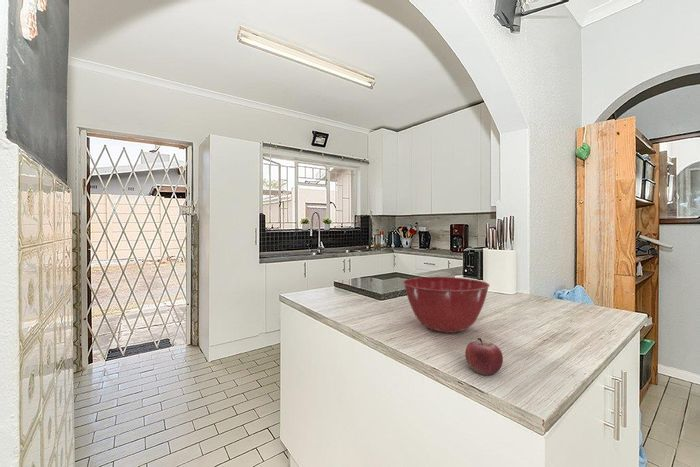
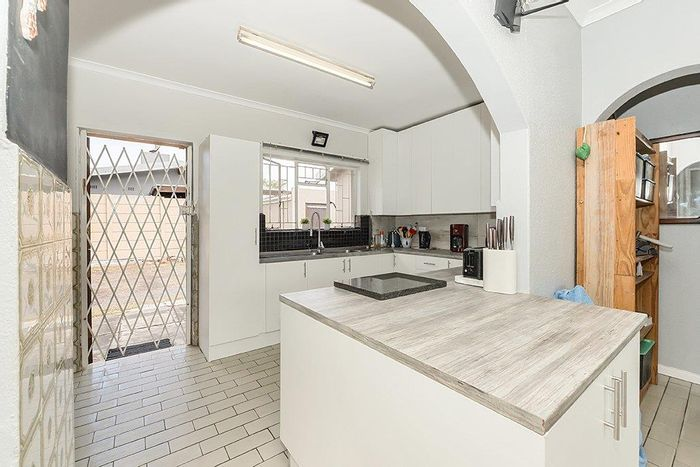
- fruit (483, 353)
- mixing bowl (444, 304)
